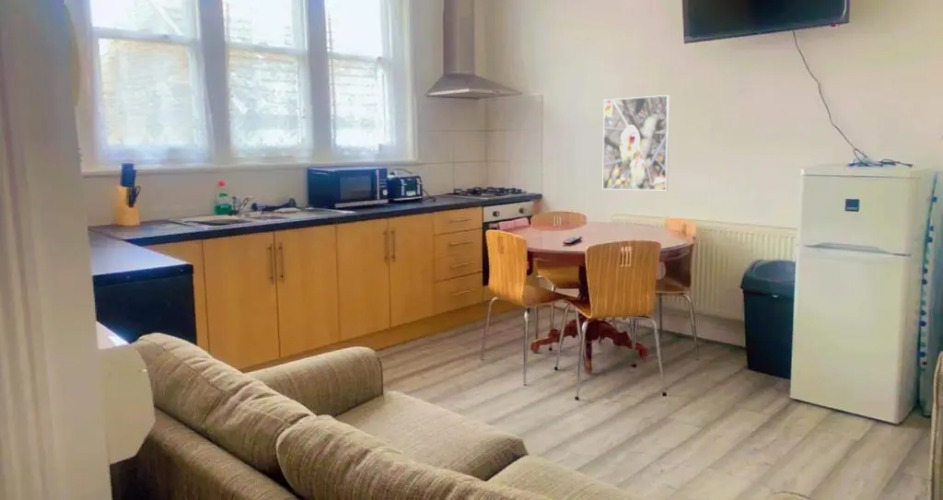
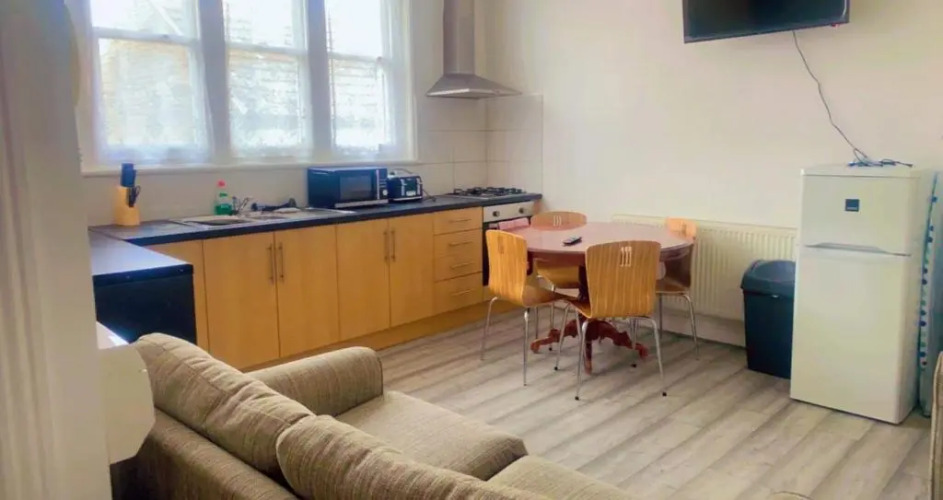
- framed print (634, 144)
